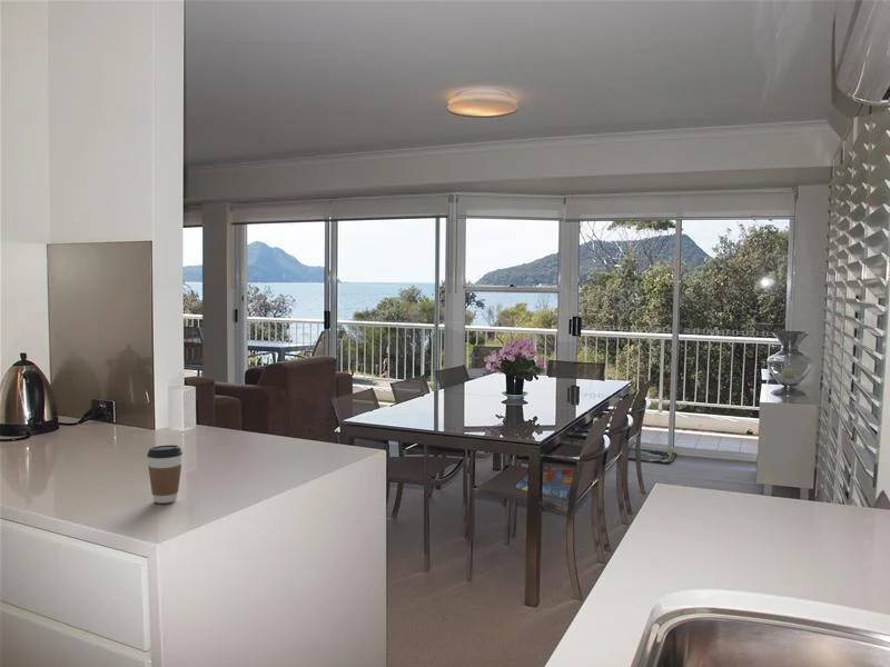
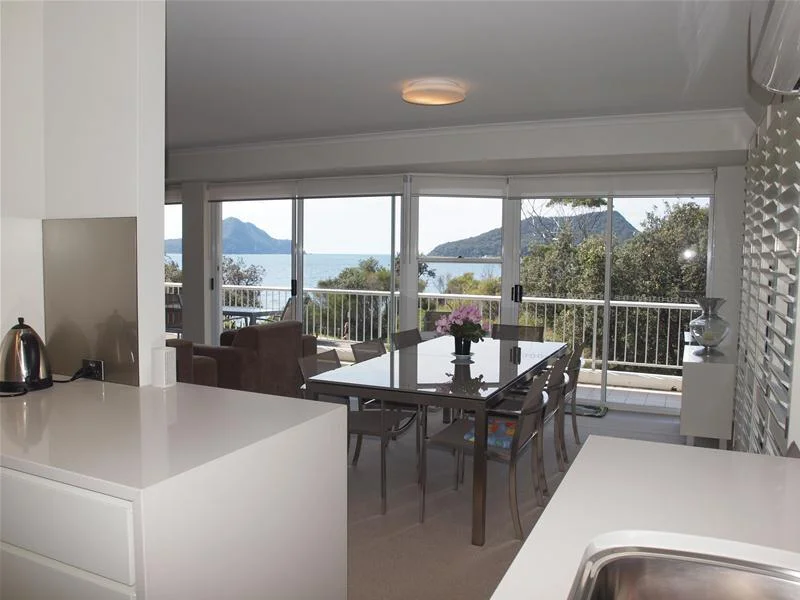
- coffee cup (165, 474)
